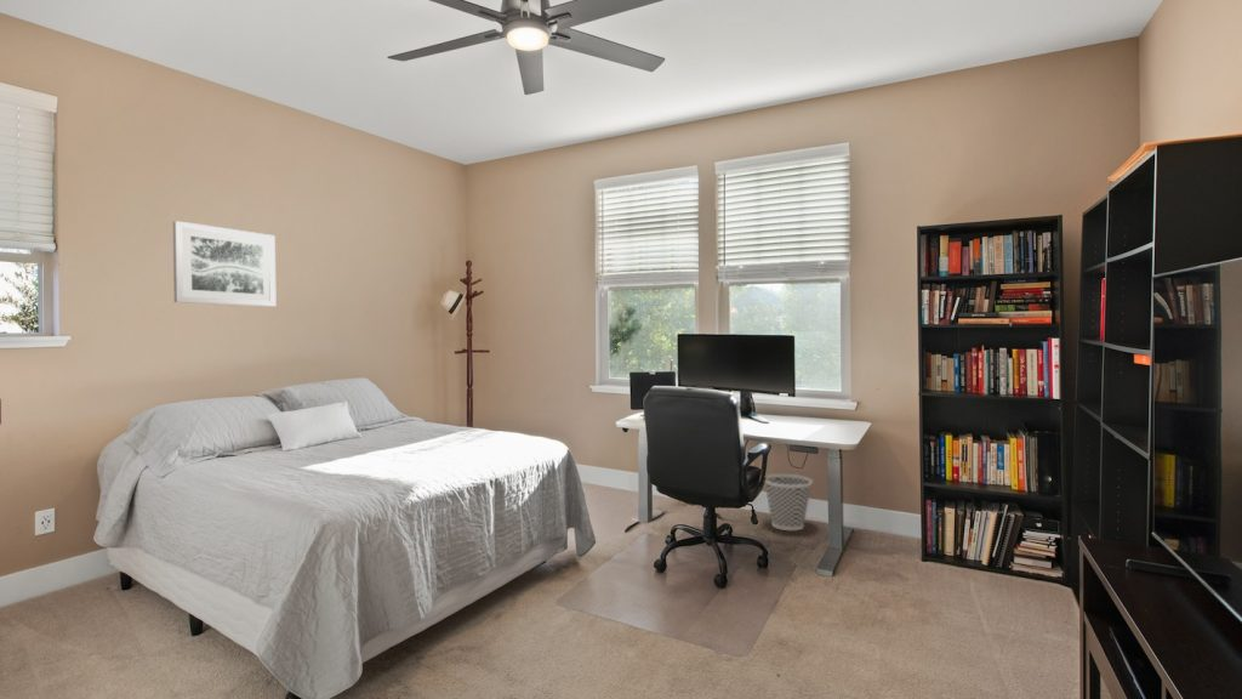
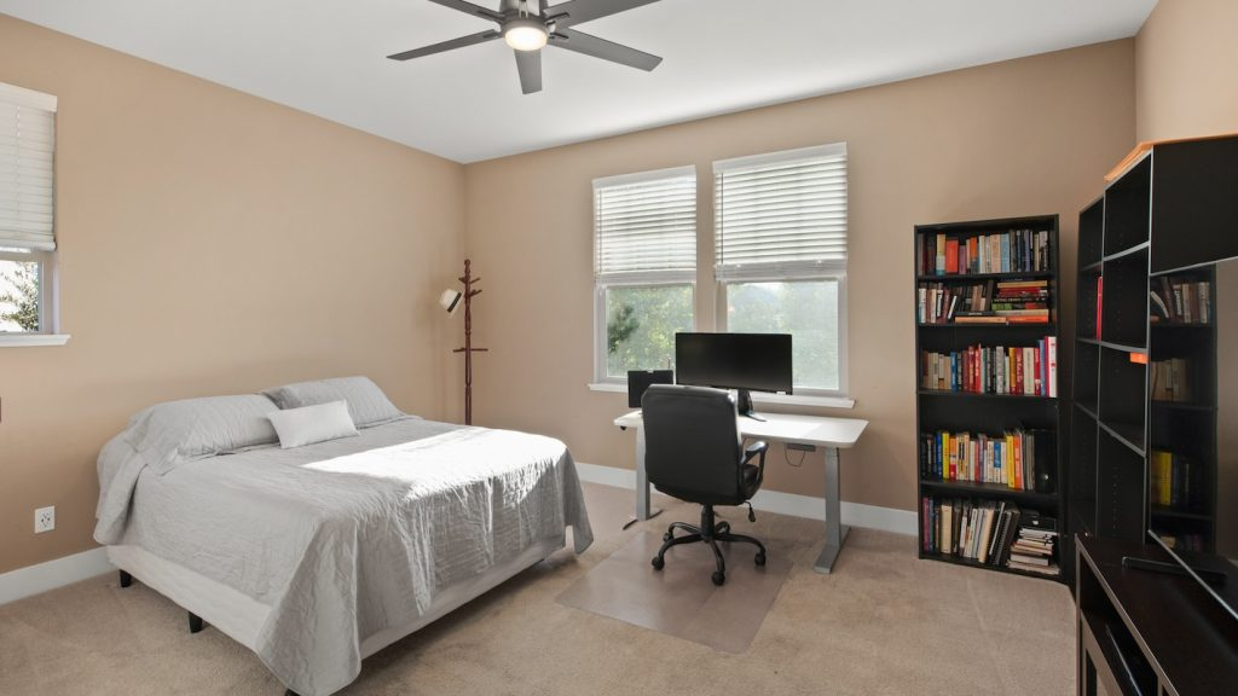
- wastebasket (787, 502)
- wall art (227, 266)
